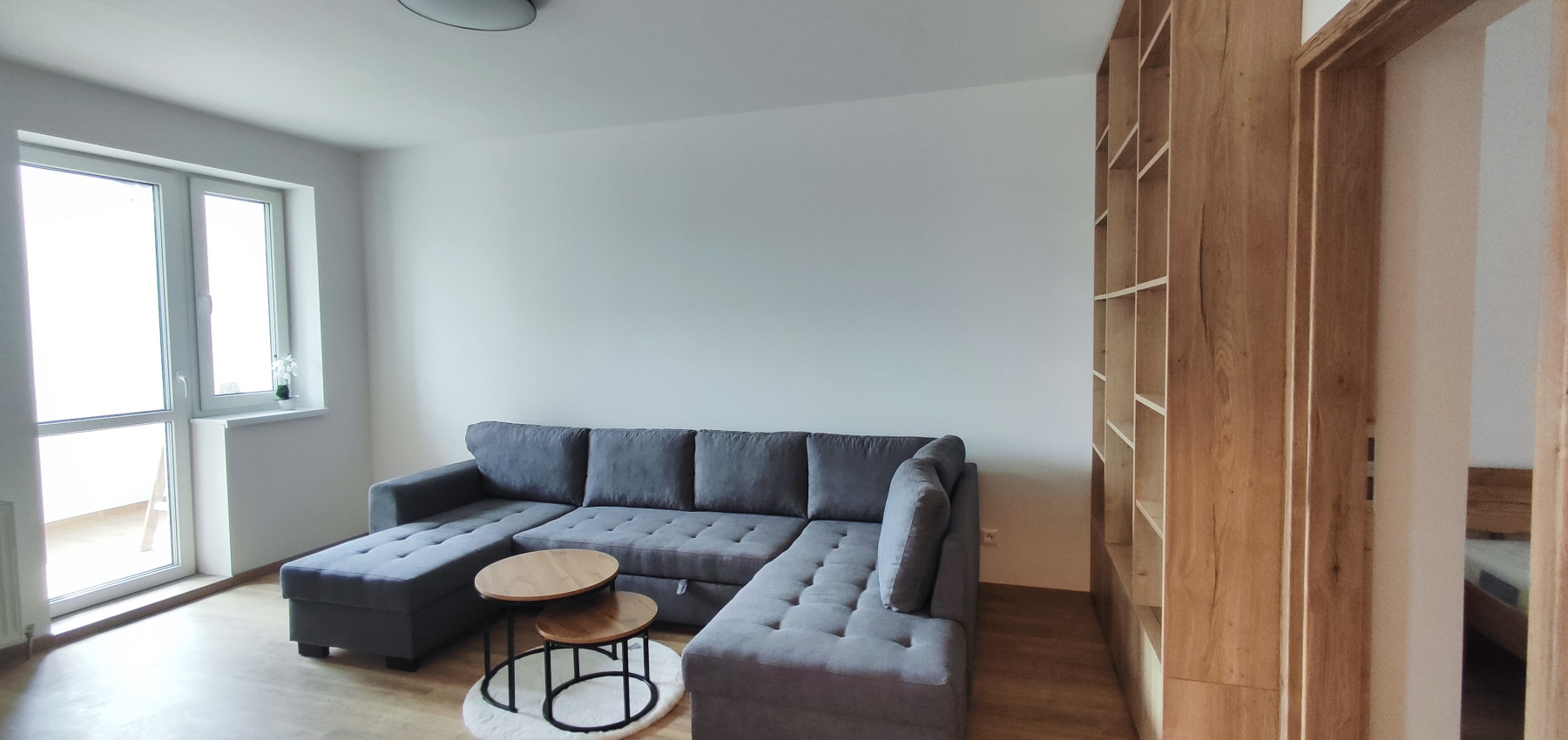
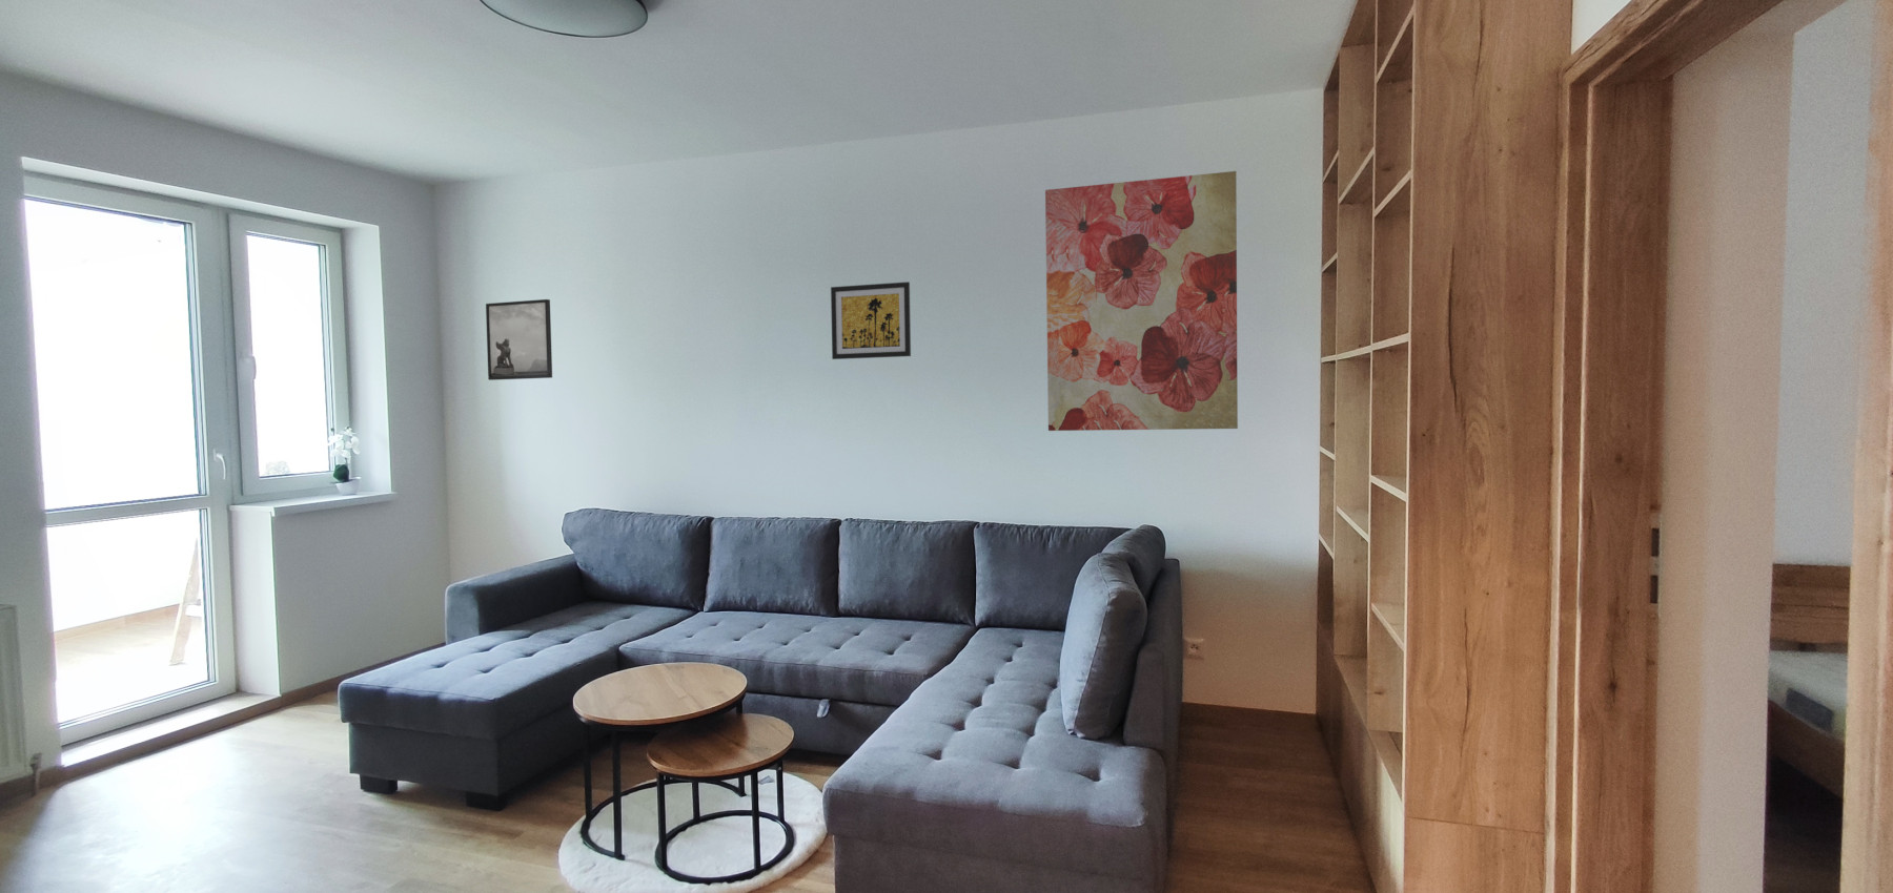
+ wall art (869, 321)
+ wall art (1138, 305)
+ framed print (518, 339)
